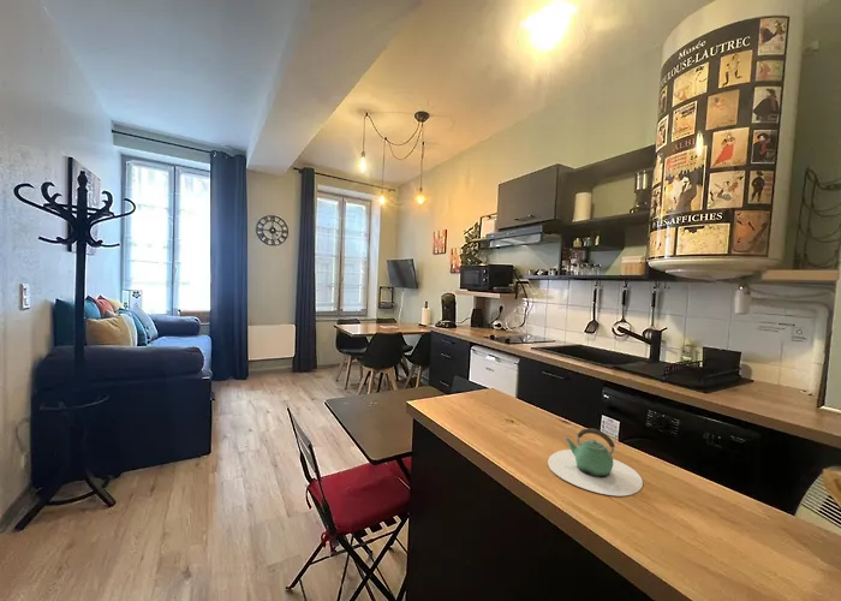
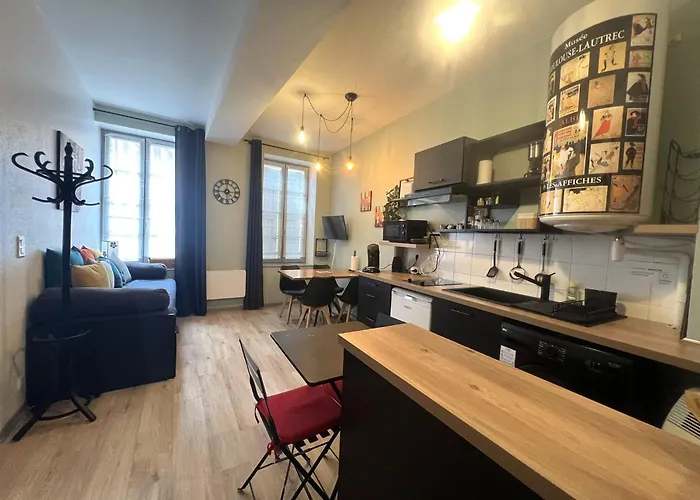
- teapot (594, 450)
